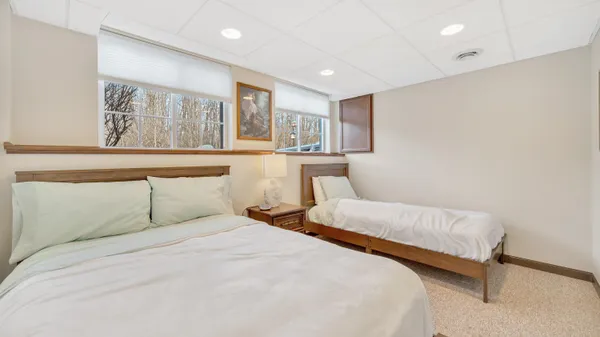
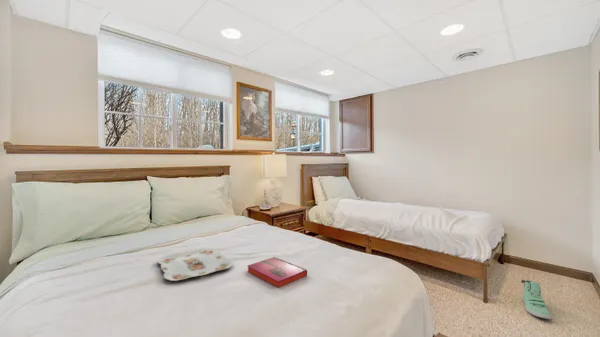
+ sneaker (535, 296)
+ hardback book (276, 270)
+ serving tray (194, 262)
